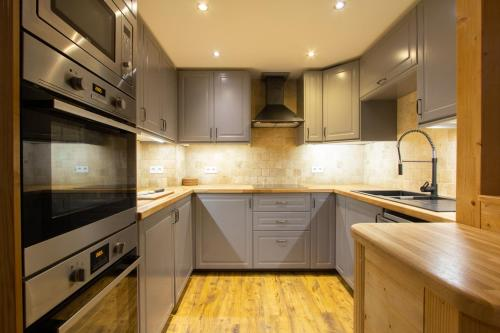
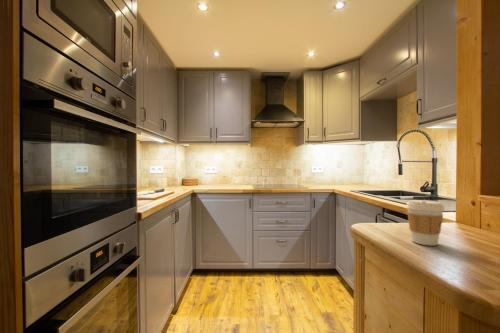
+ coffee cup (424, 221)
